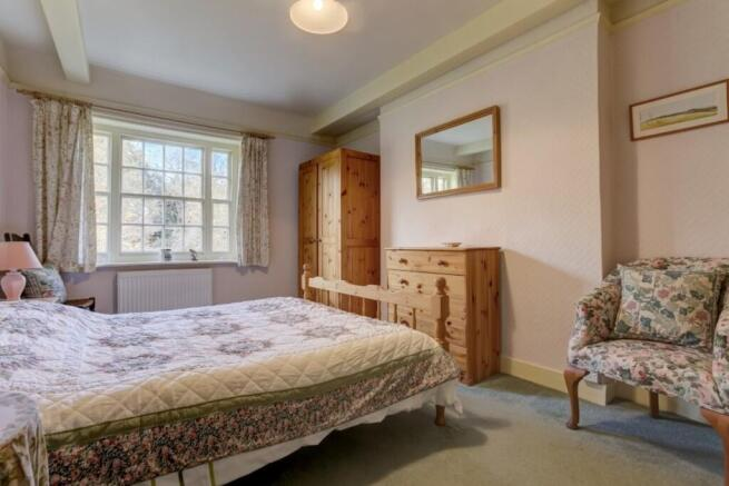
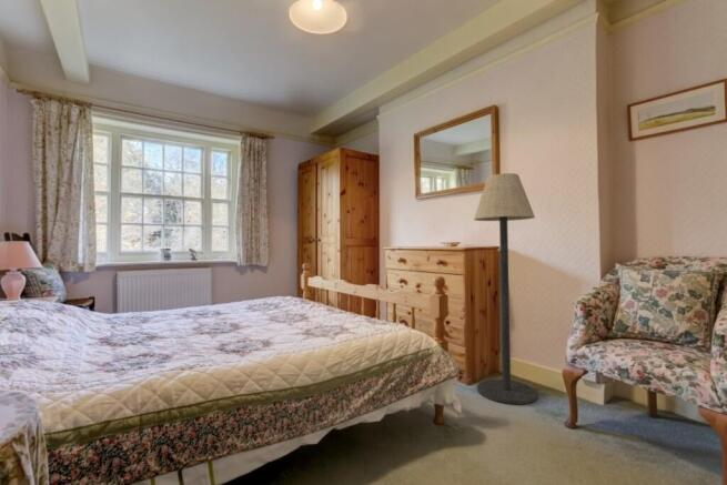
+ floor lamp (504, 283)
